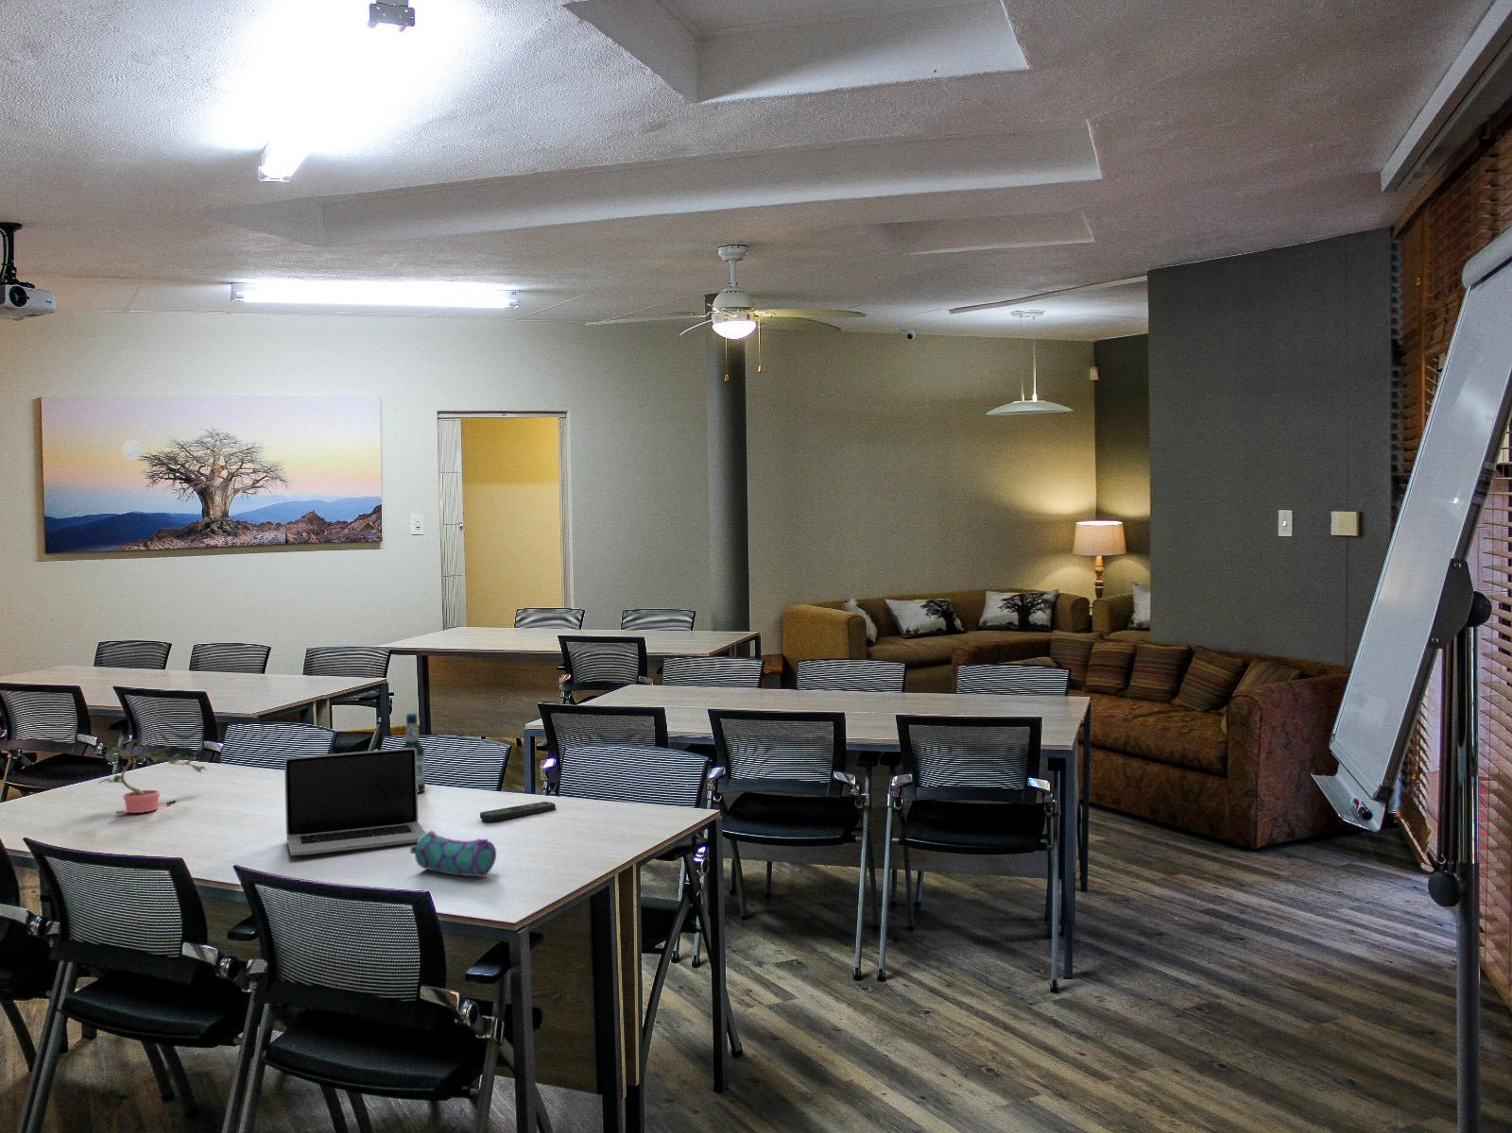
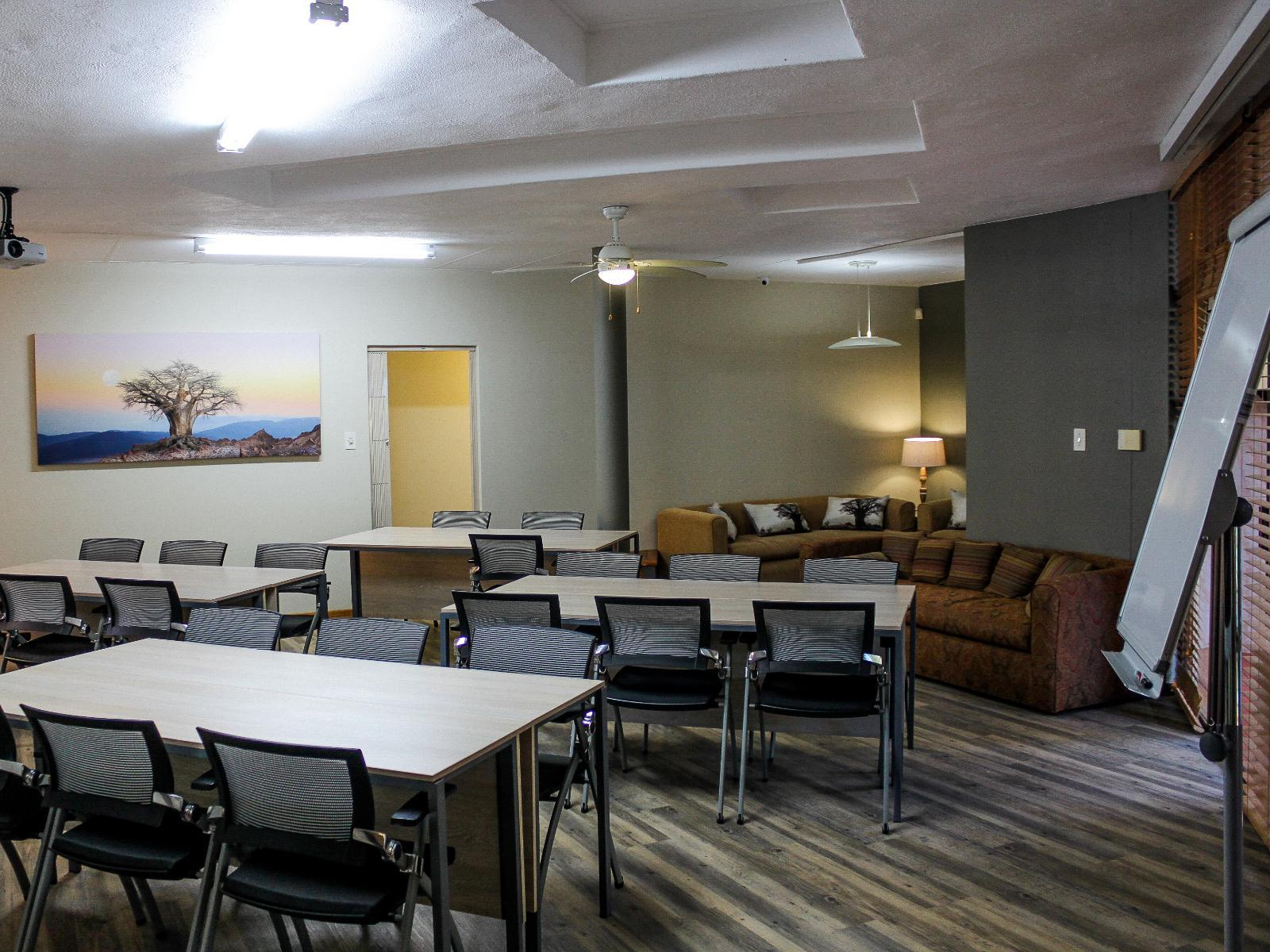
- remote control (518, 810)
- potted plant (154, 763)
- pencil case (455, 852)
- laptop (356, 800)
- bottle (417, 752)
